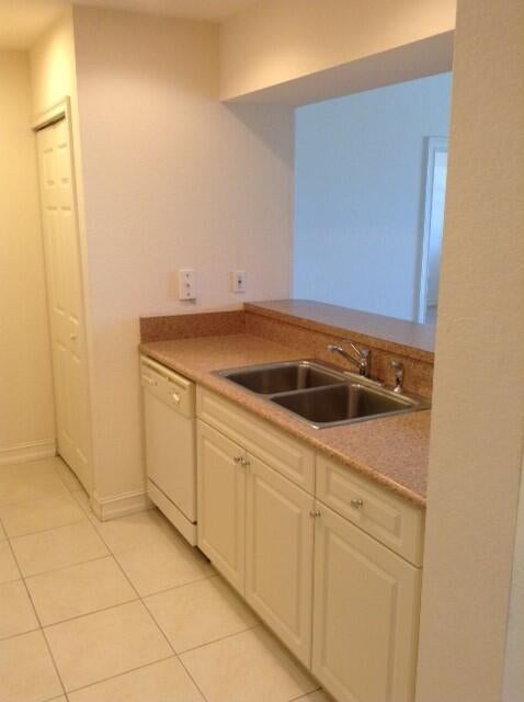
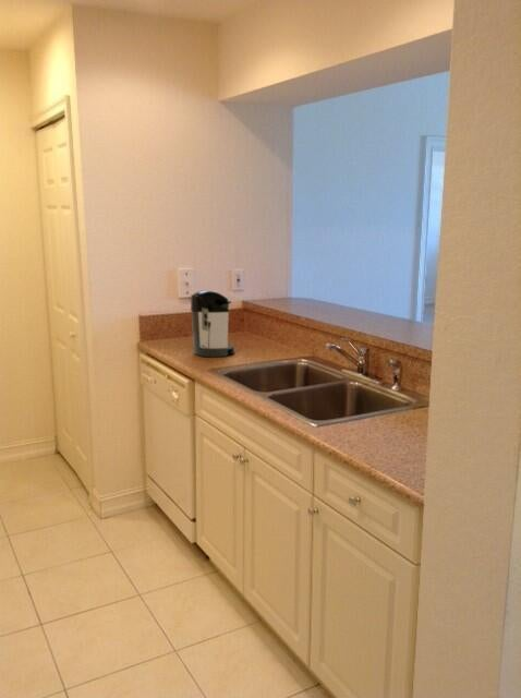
+ coffee maker (216, 324)
